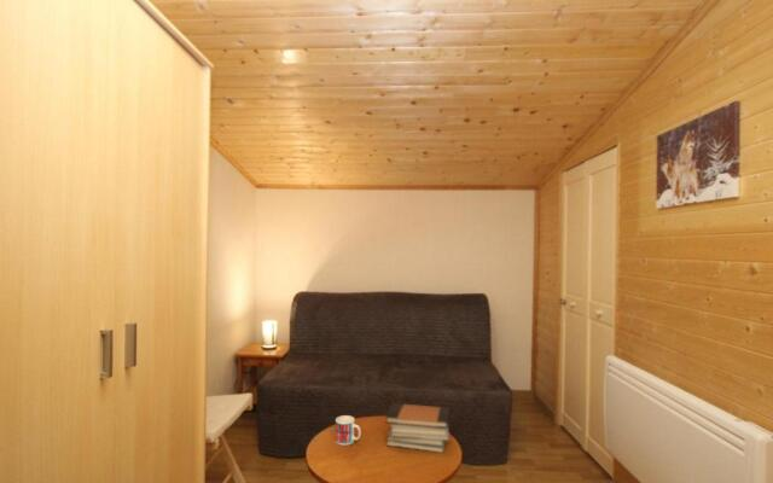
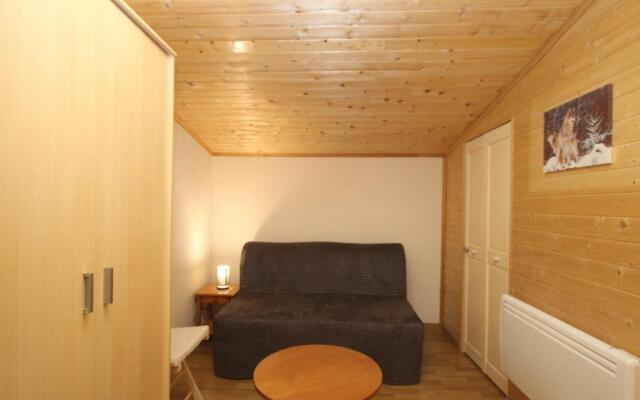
- book stack (418, 426)
- mug (348, 430)
